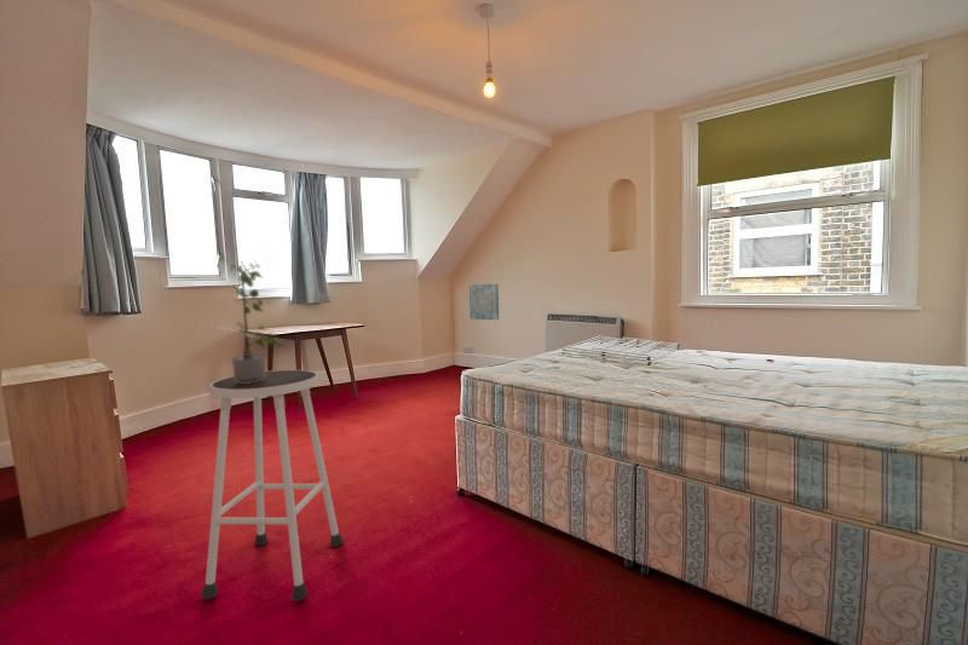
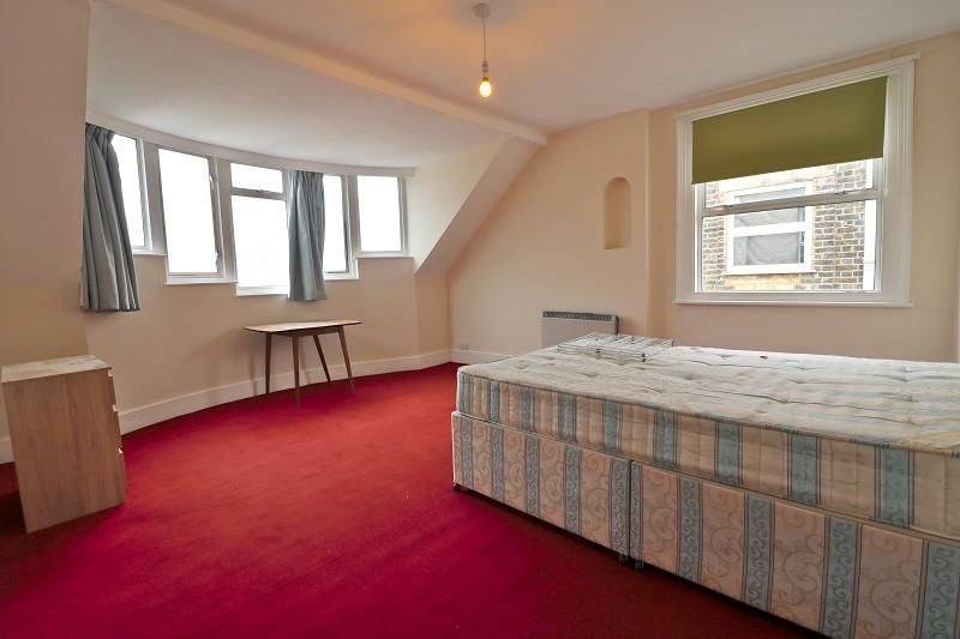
- potted plant (258, 323)
- wall art (483, 301)
- stool (272, 484)
